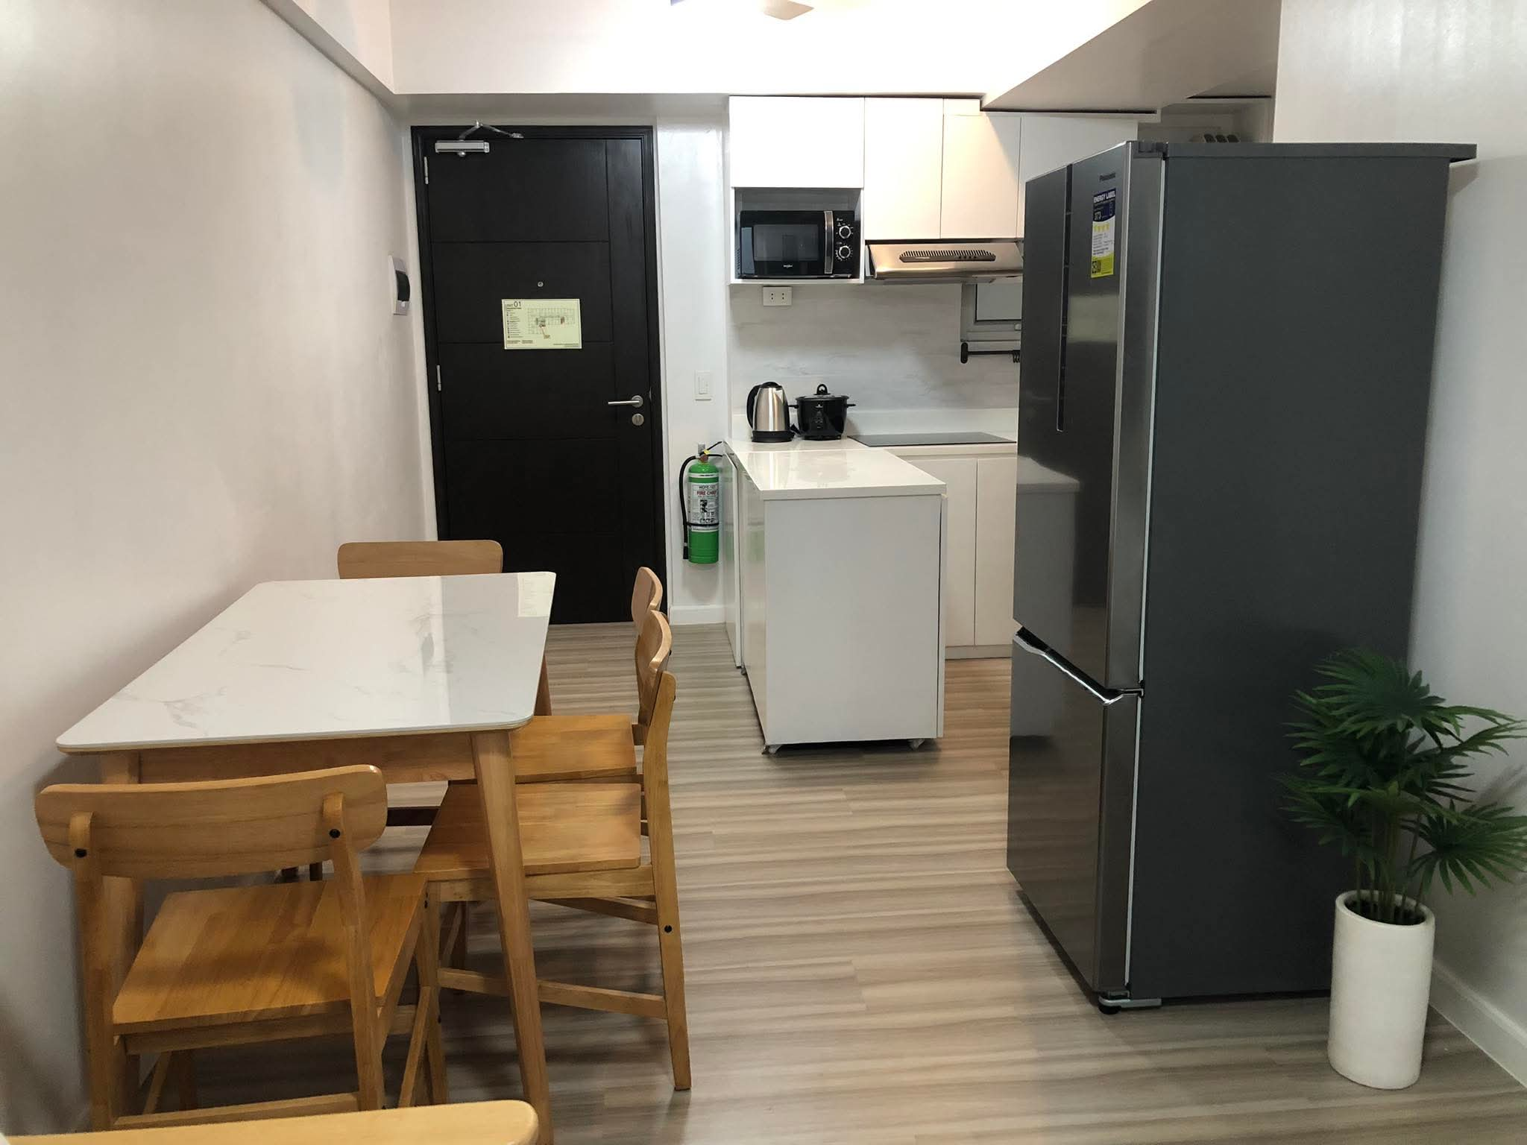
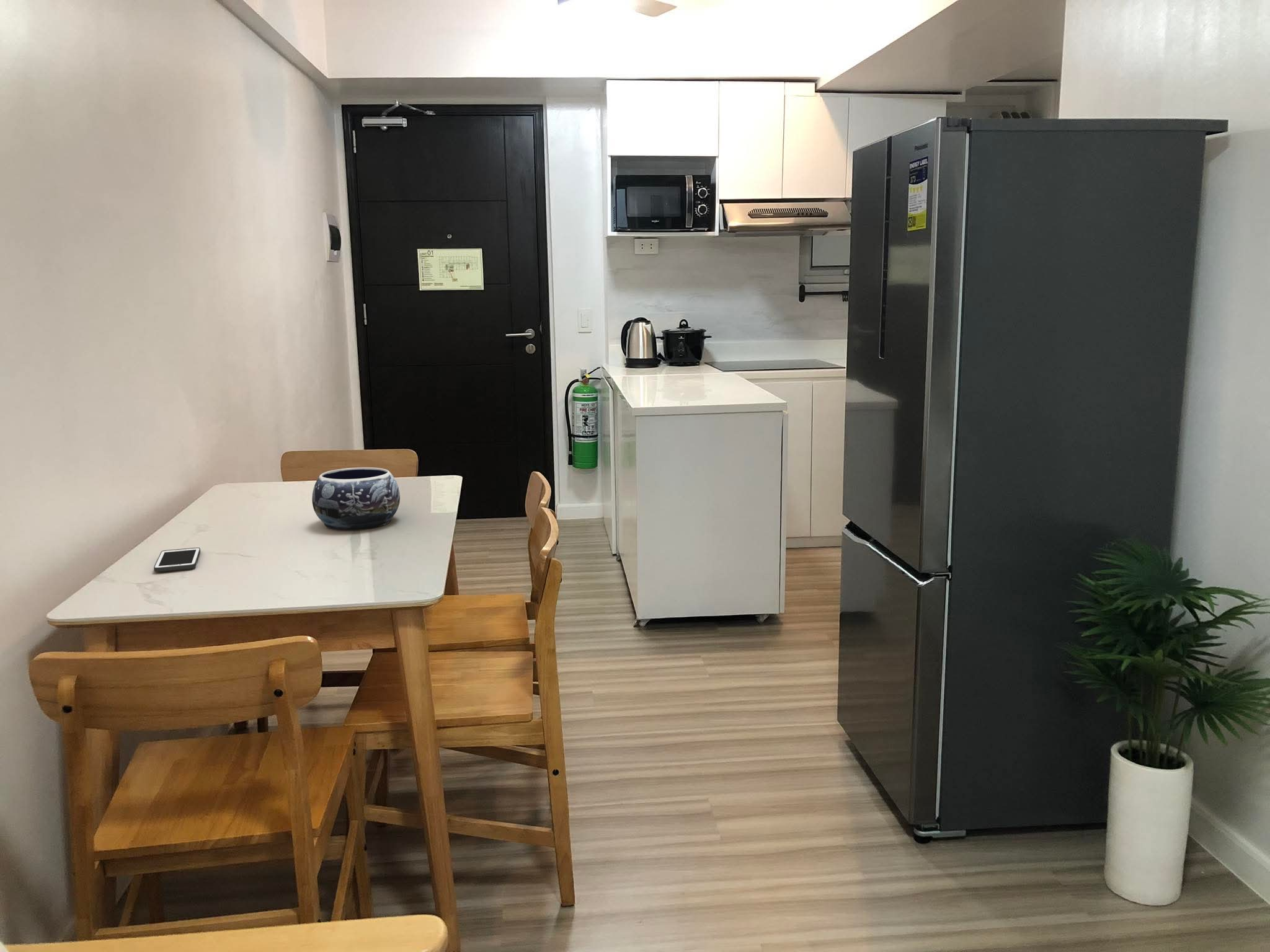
+ decorative bowl (356, 498)
+ cell phone (178, 559)
